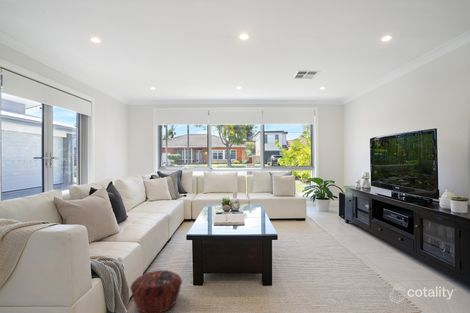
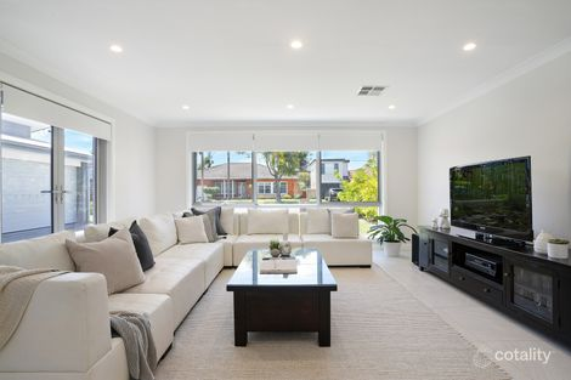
- woven basket (156, 289)
